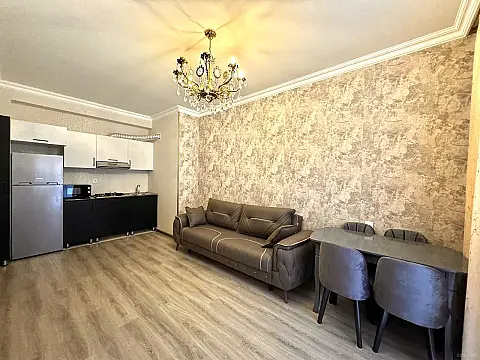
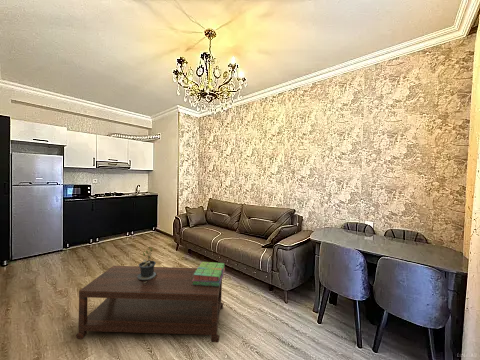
+ coffee table (159, 299)
+ potted plant (146, 261)
+ stack of books (209, 272)
